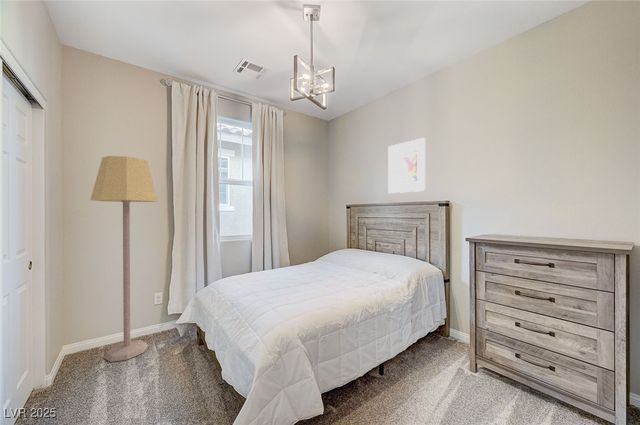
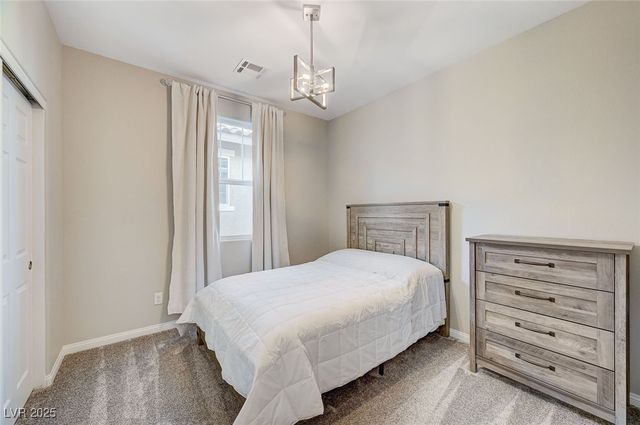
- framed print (405, 167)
- lamp (126, 255)
